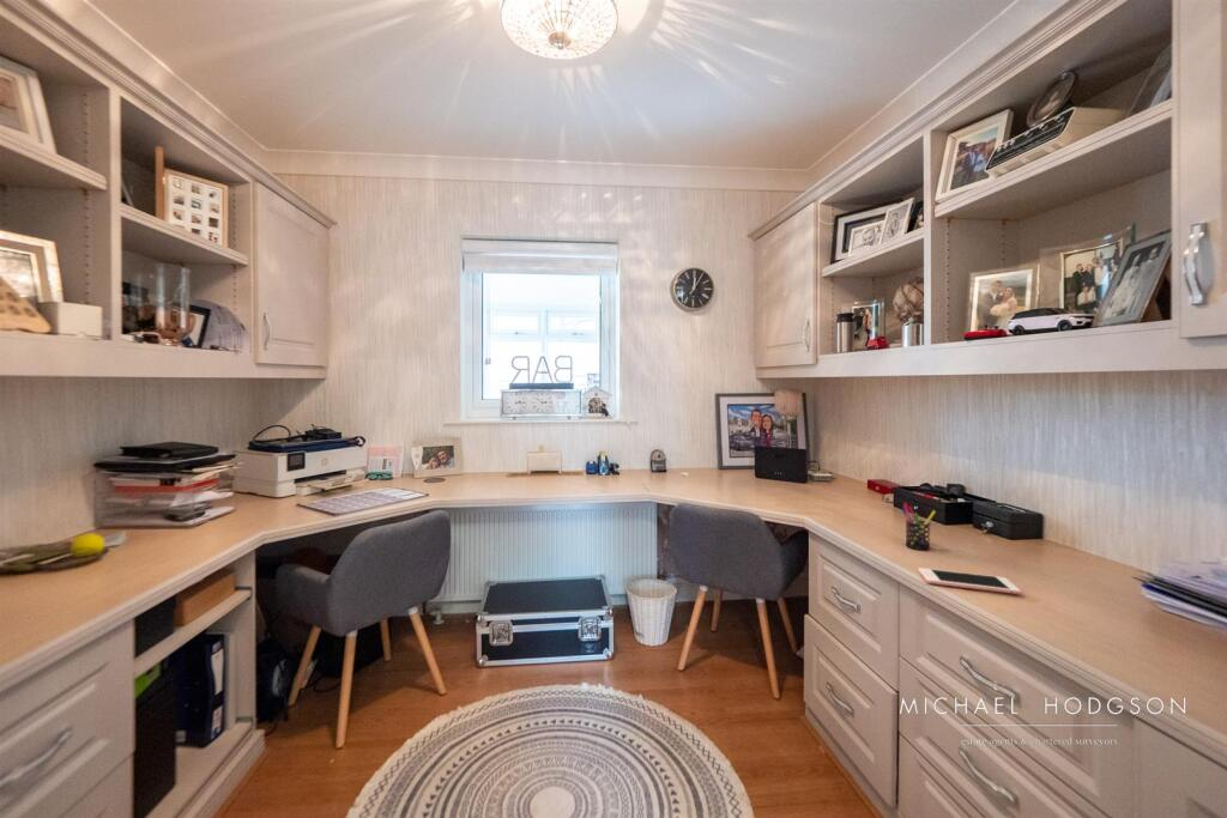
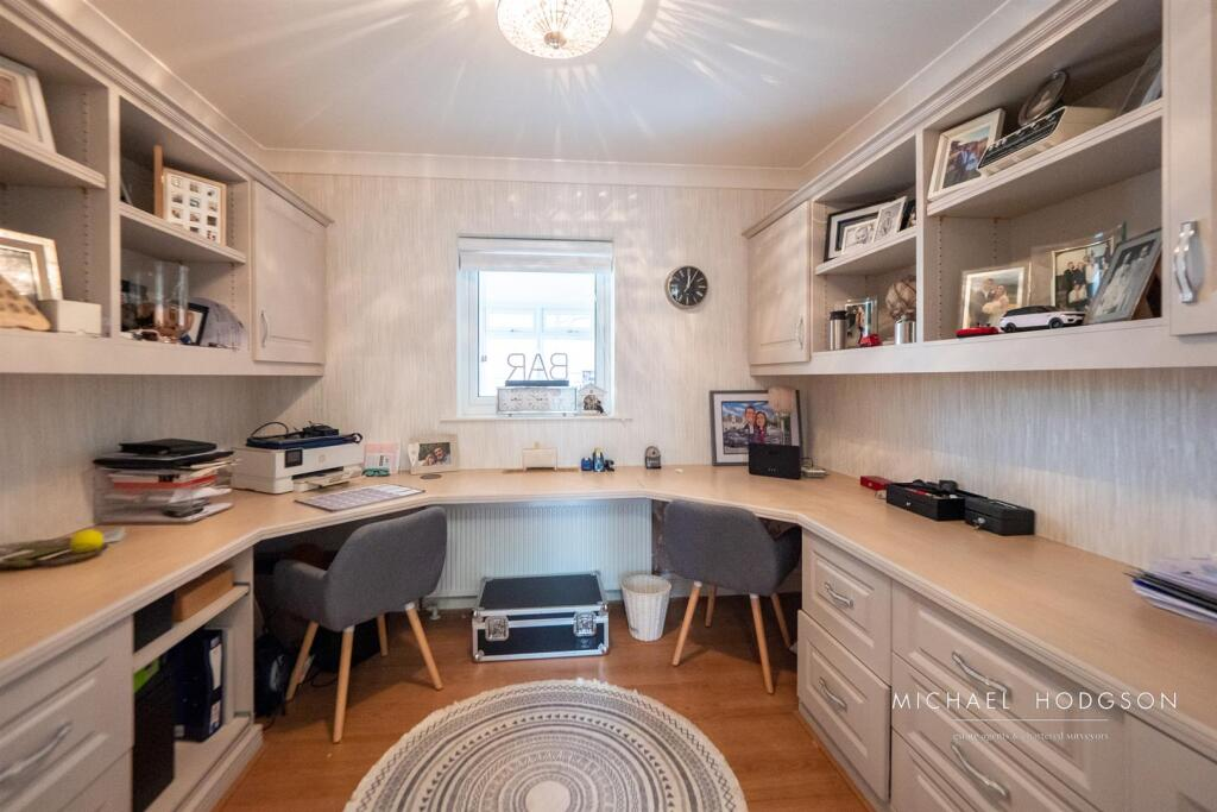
- pen holder (915, 525)
- cell phone (966, 580)
